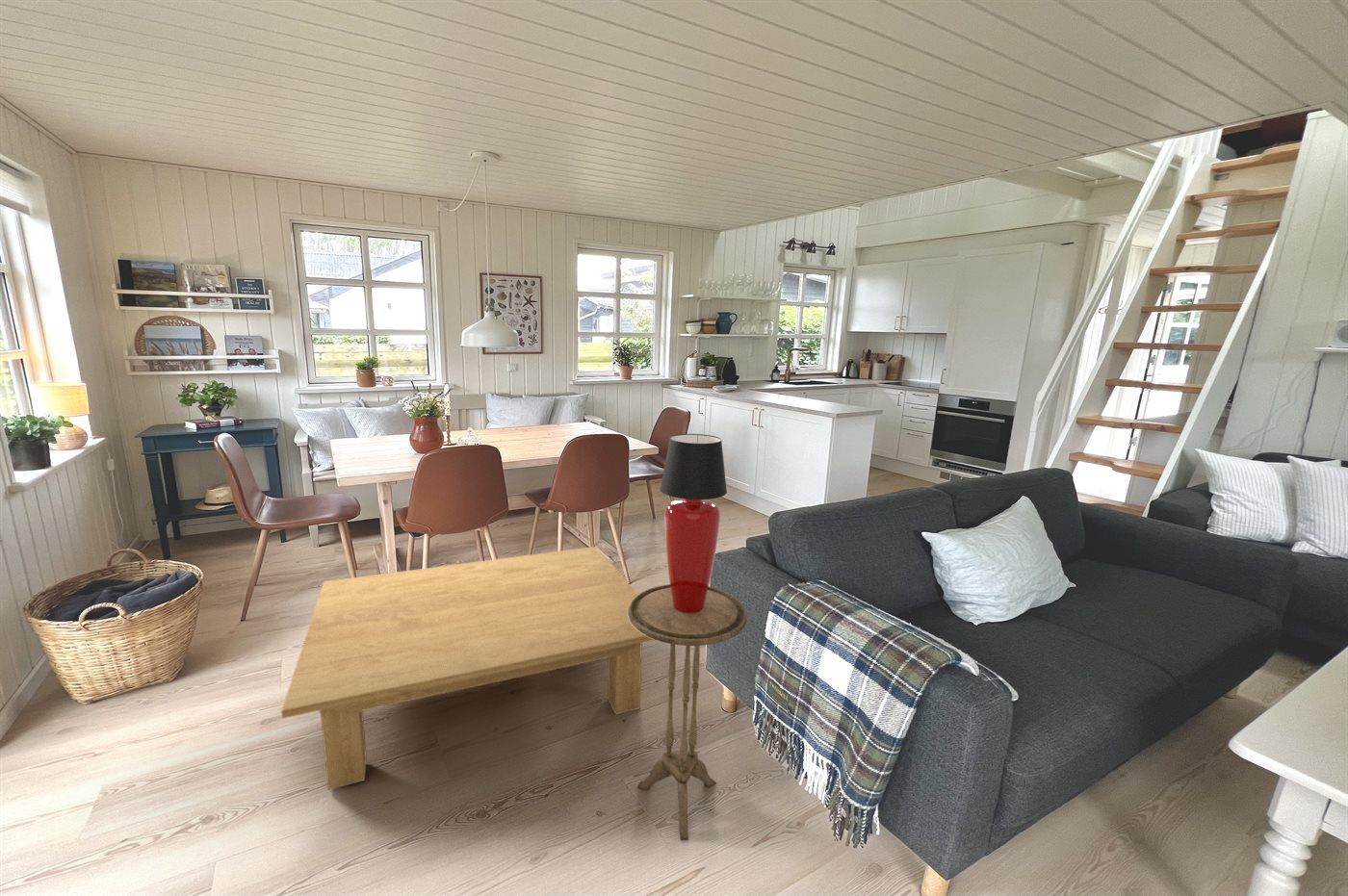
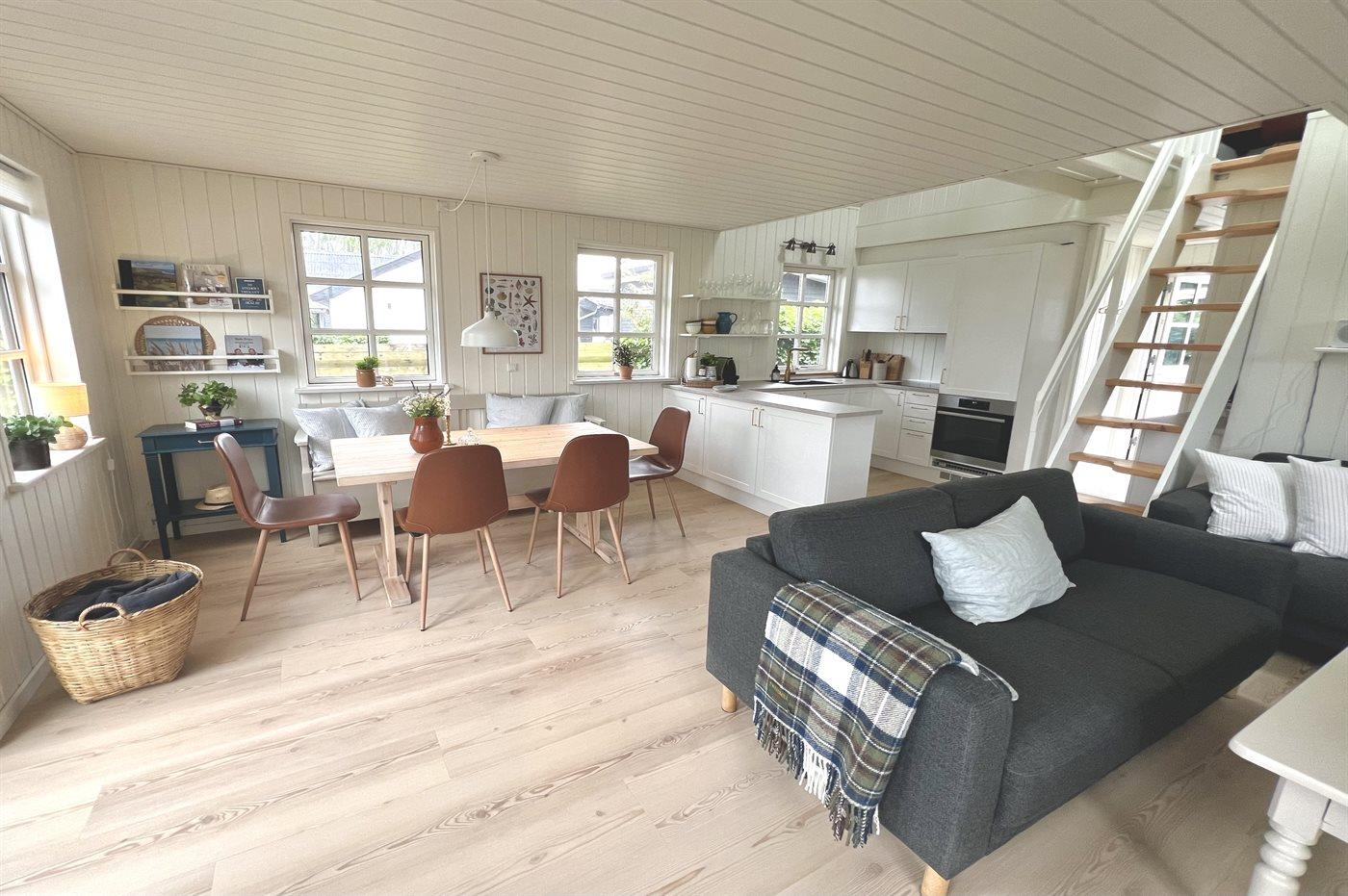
- coffee table (486, 644)
- side table (683, 708)
- table lamp (691, 524)
